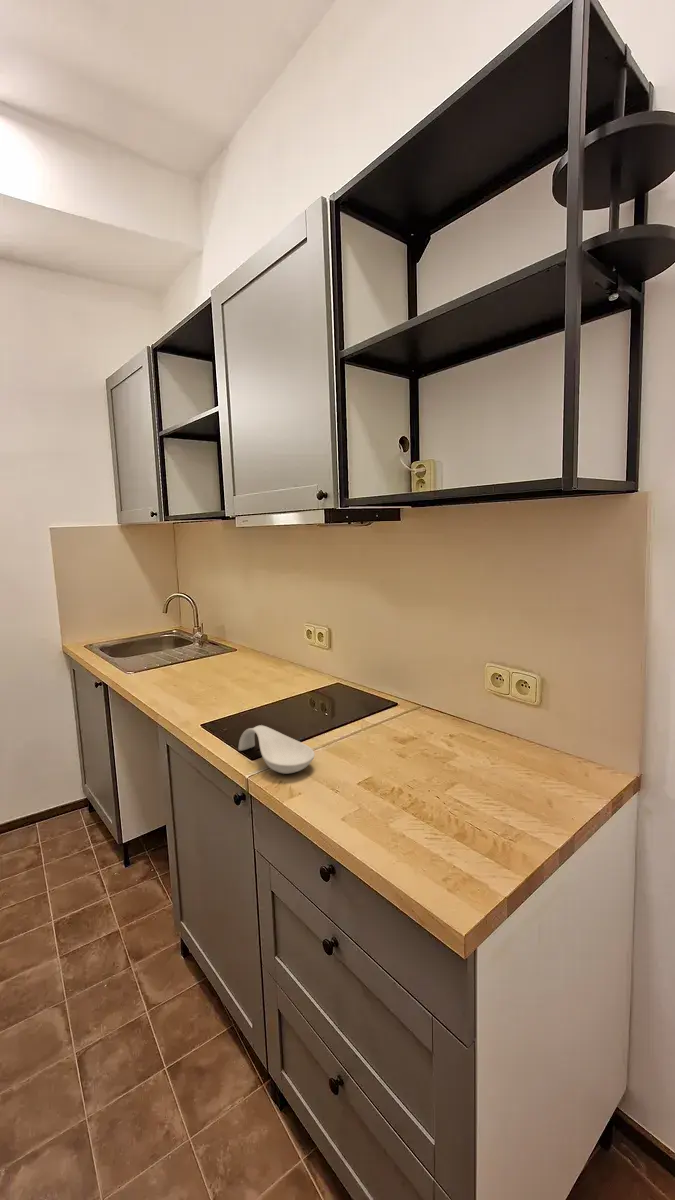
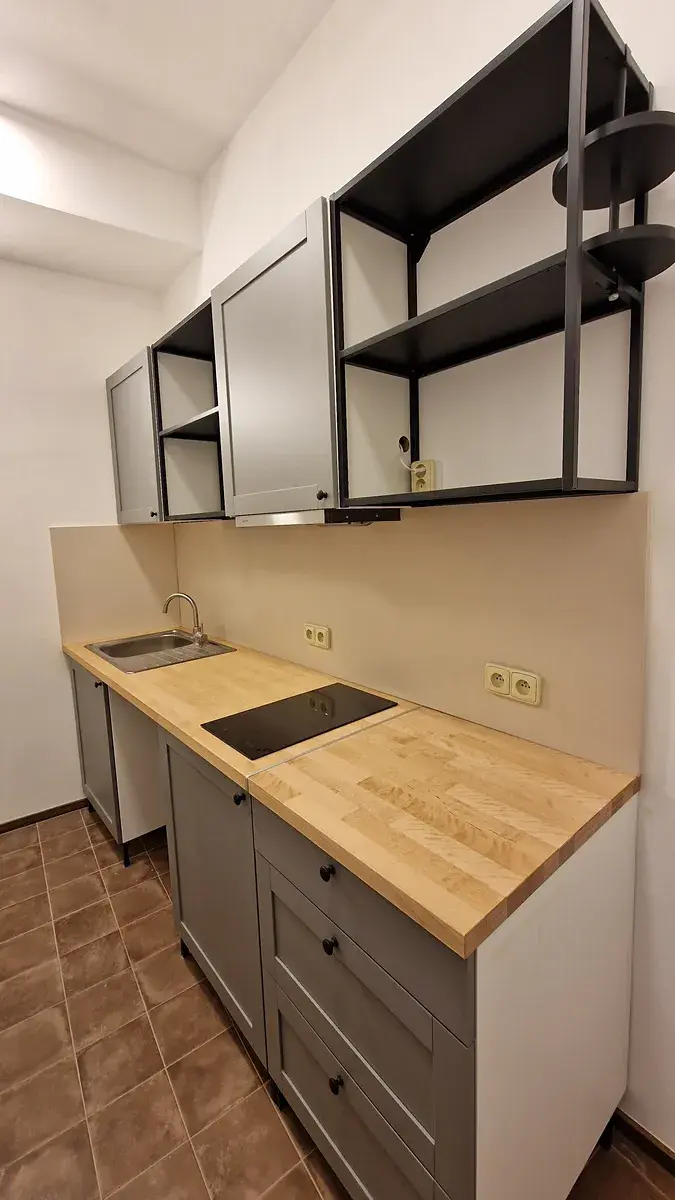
- spoon rest (272, 747)
